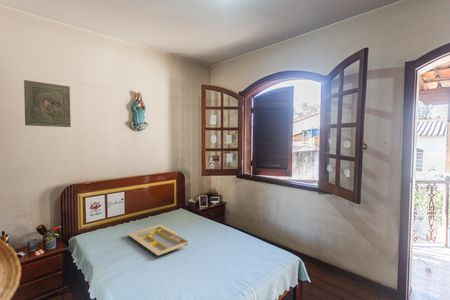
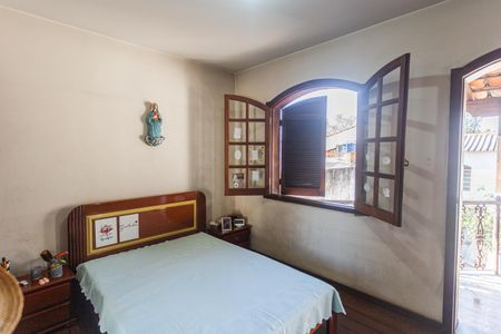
- serving tray (159, 239)
- religious icon (48, 104)
